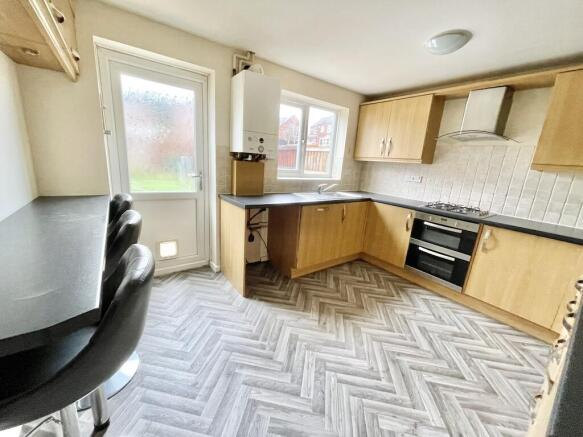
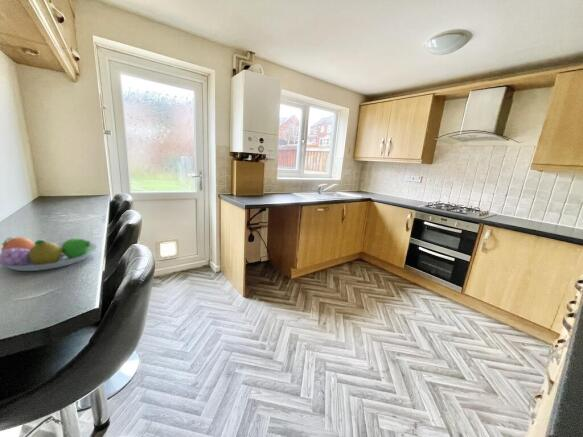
+ fruit bowl (52, 246)
